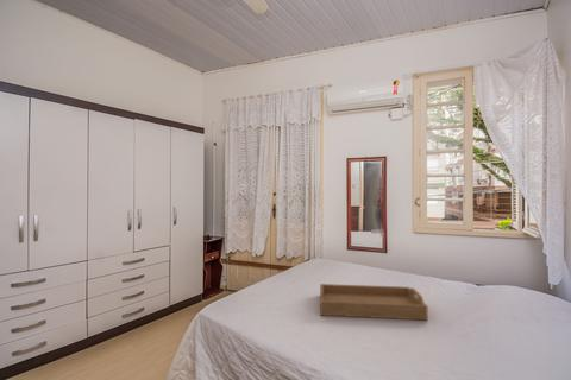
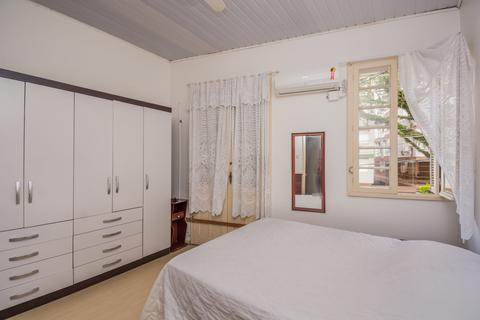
- serving tray (368, 298)
